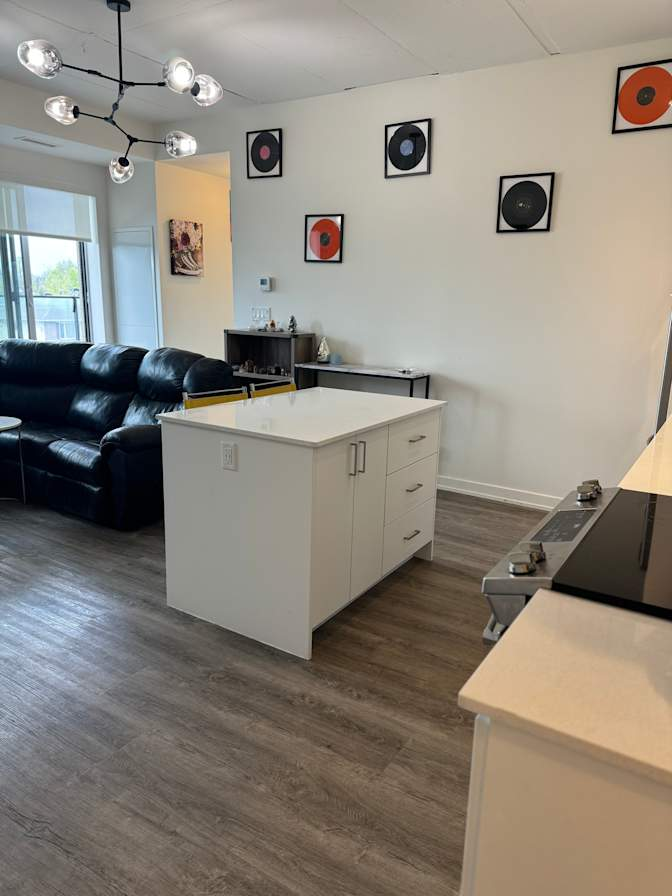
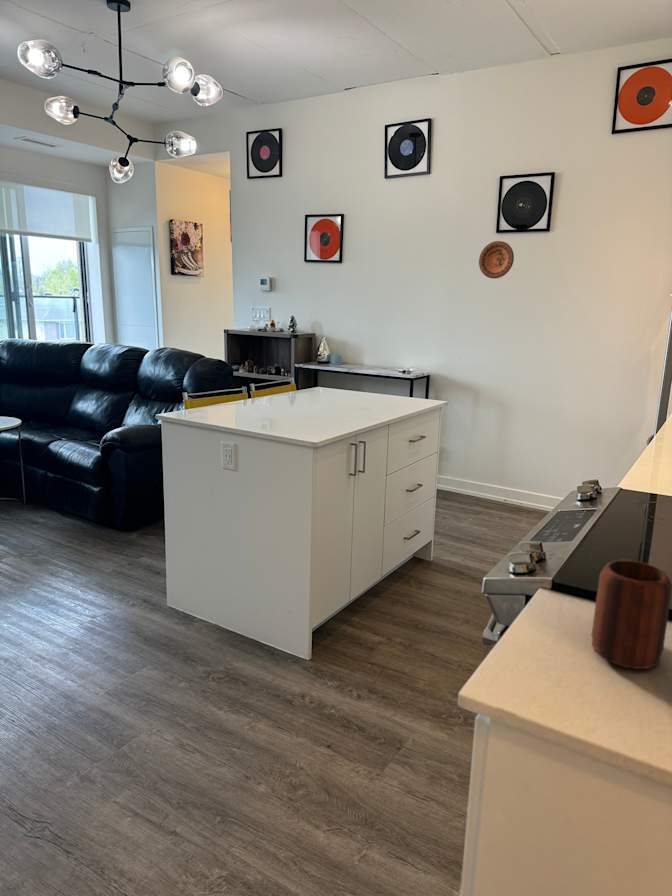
+ mug (630, 607)
+ decorative plate (496, 259)
